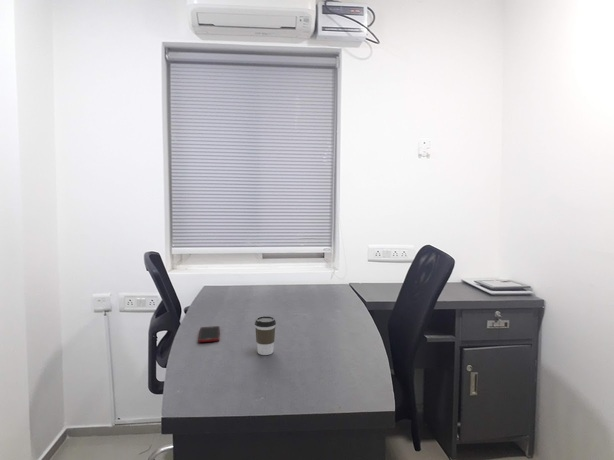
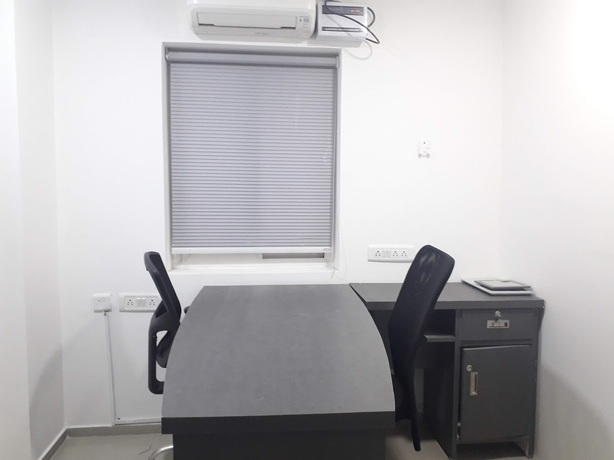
- coffee cup (265, 335)
- cell phone (209, 333)
